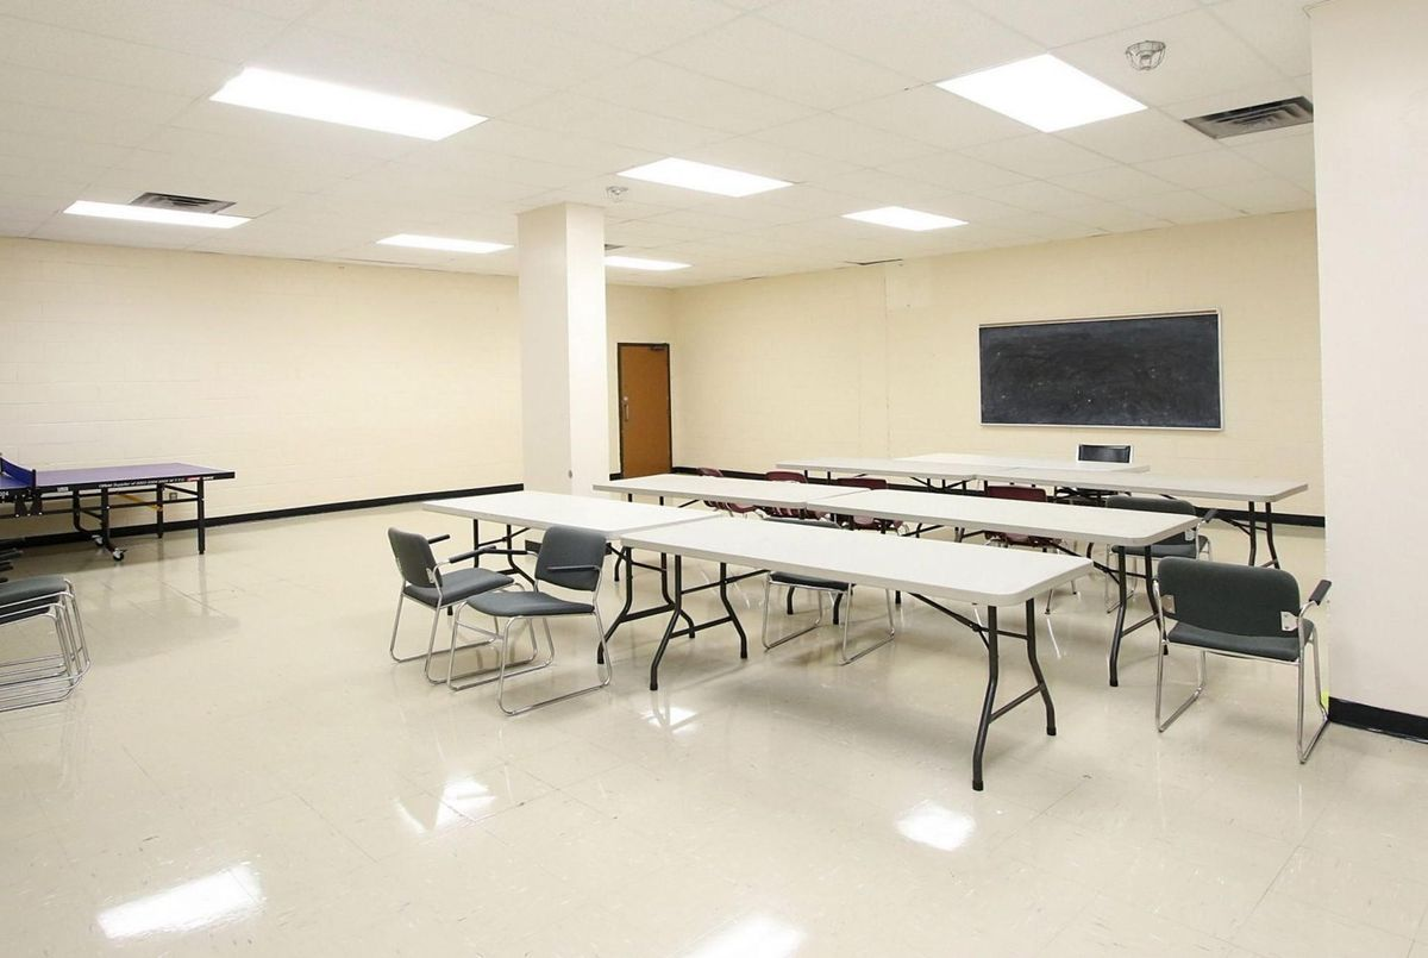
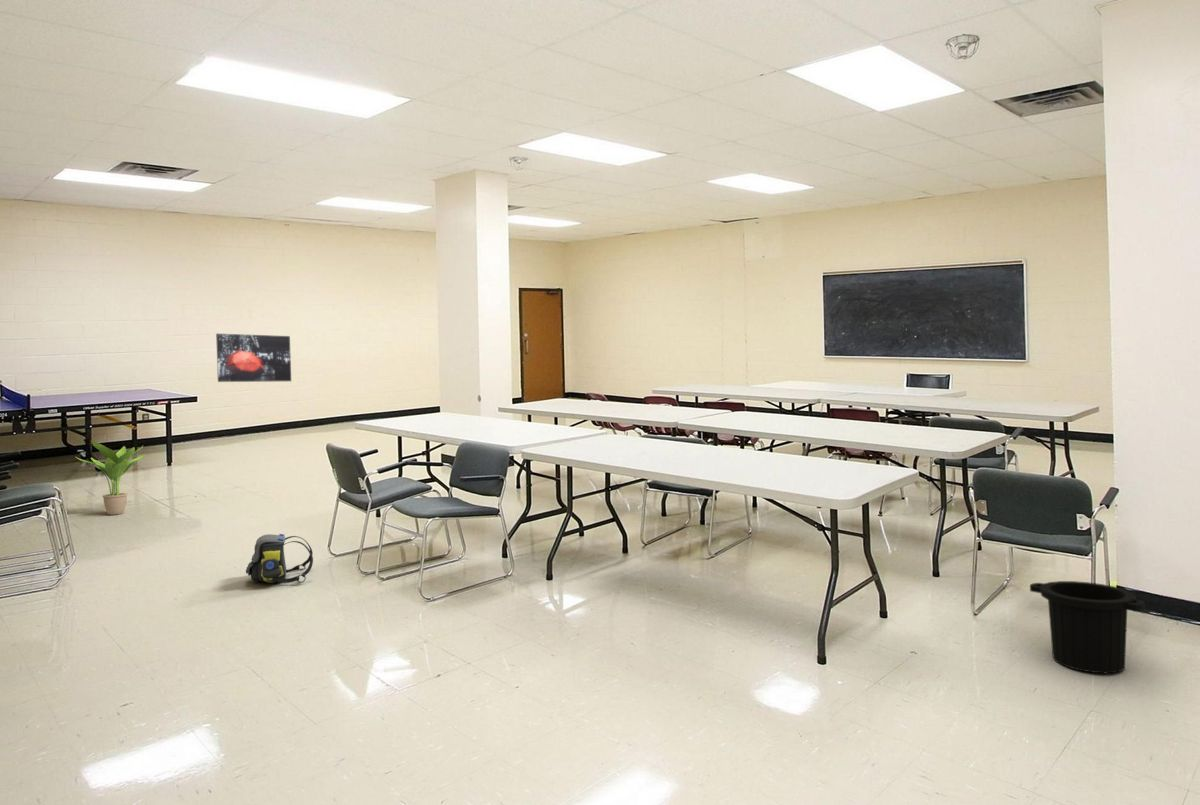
+ shoulder bag (279, 557)
+ potted plant (119, 475)
+ wall art (255, 358)
+ trash can (1086, 626)
